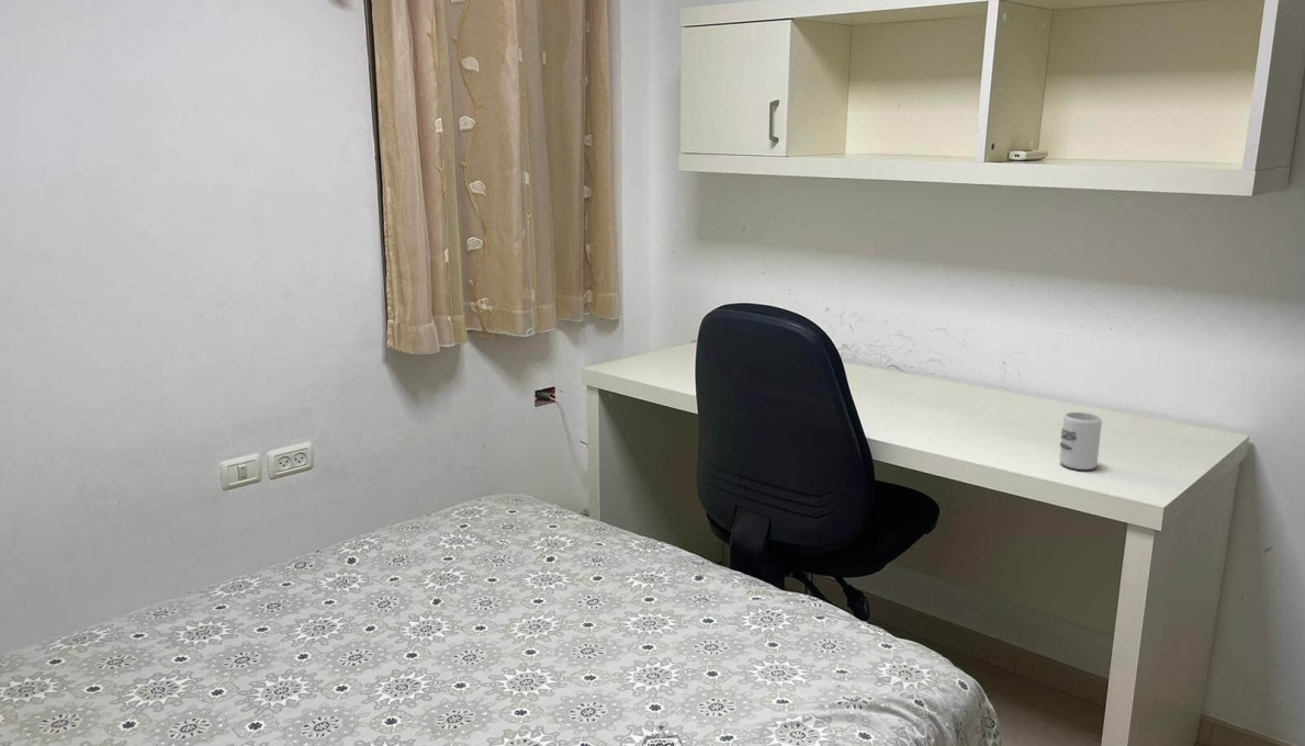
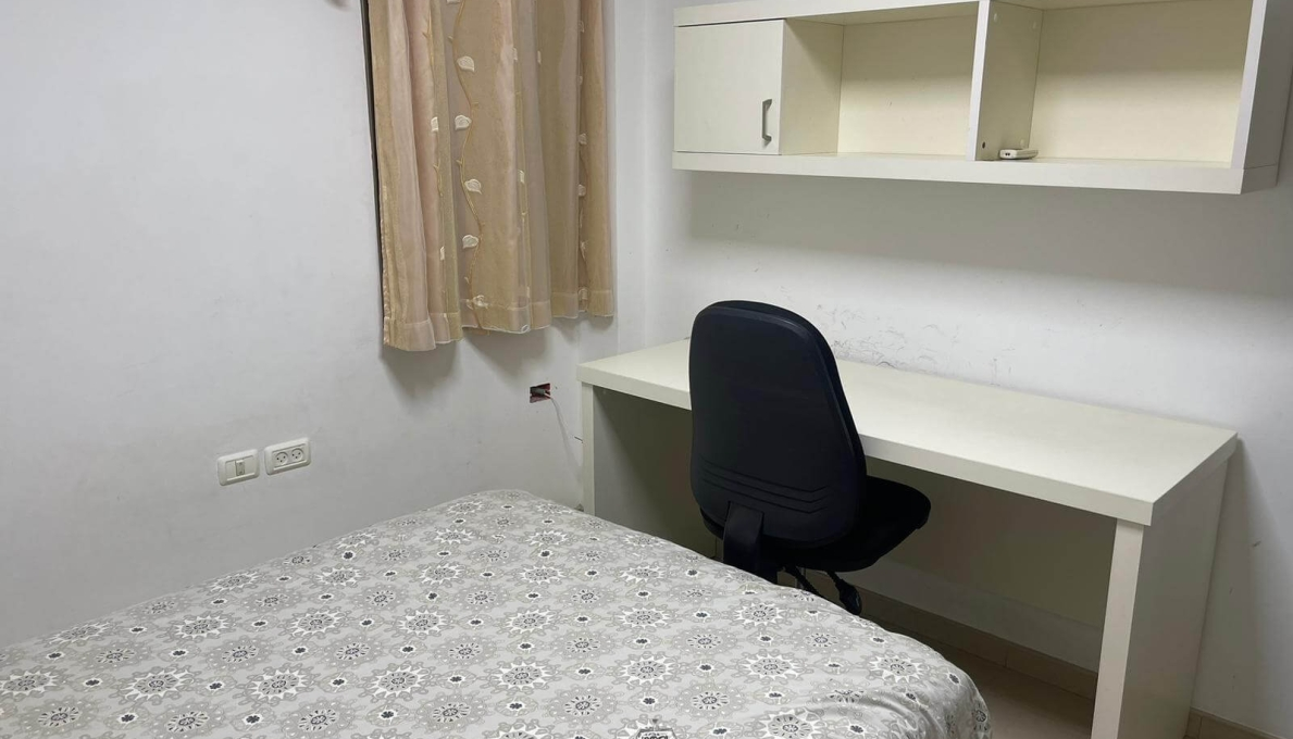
- cup (1079, 440)
